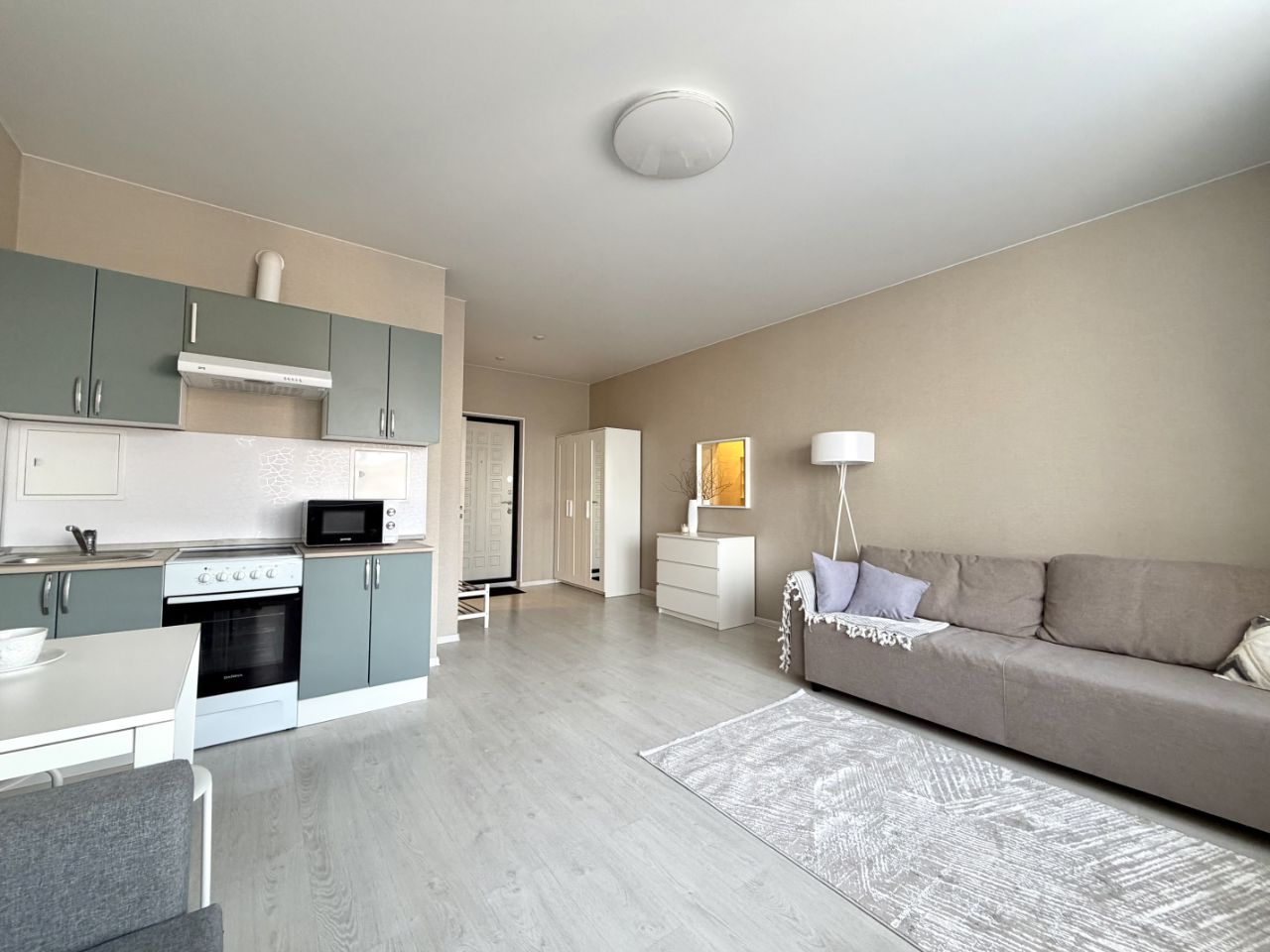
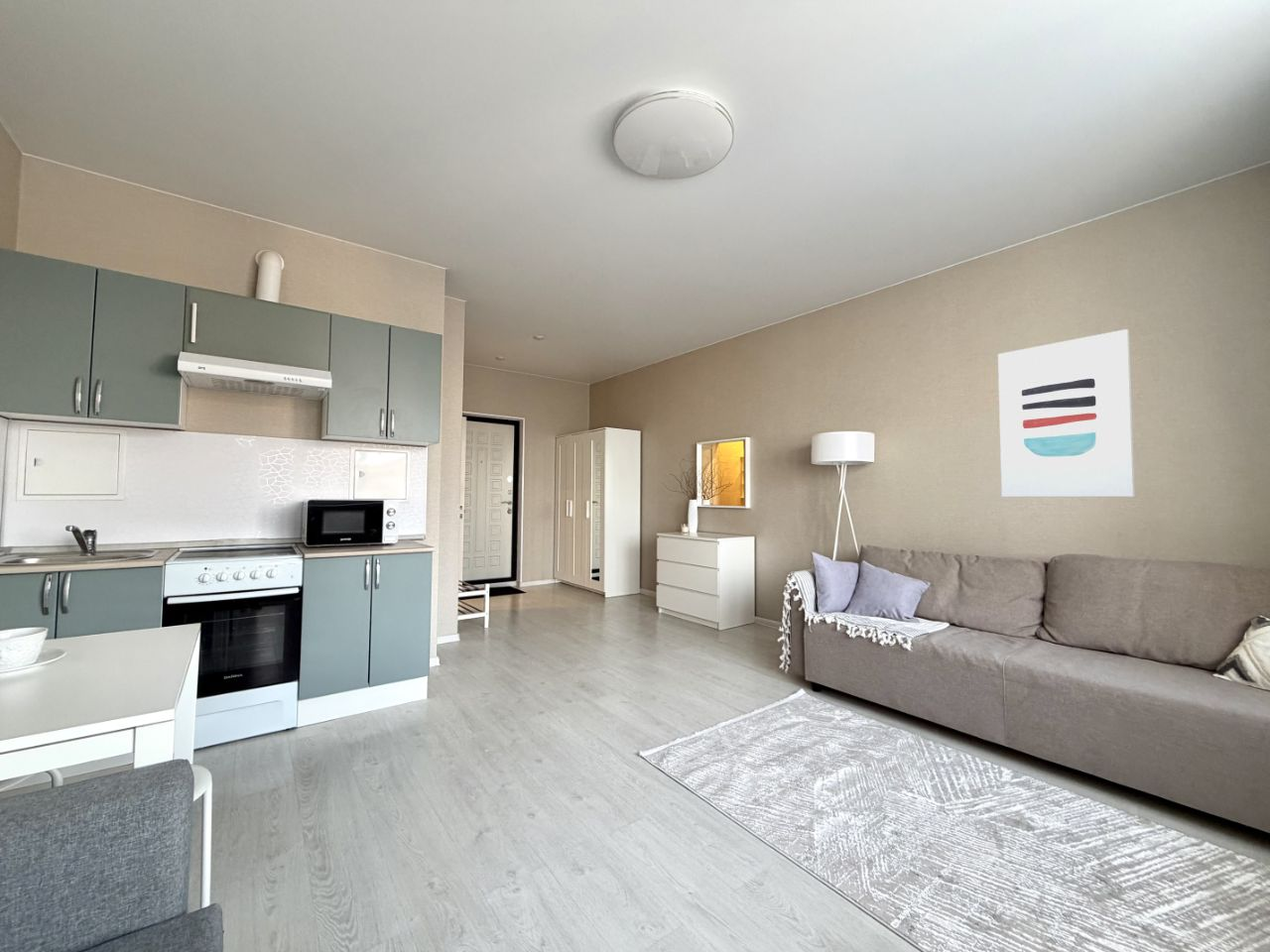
+ wall art (1060, 418)
